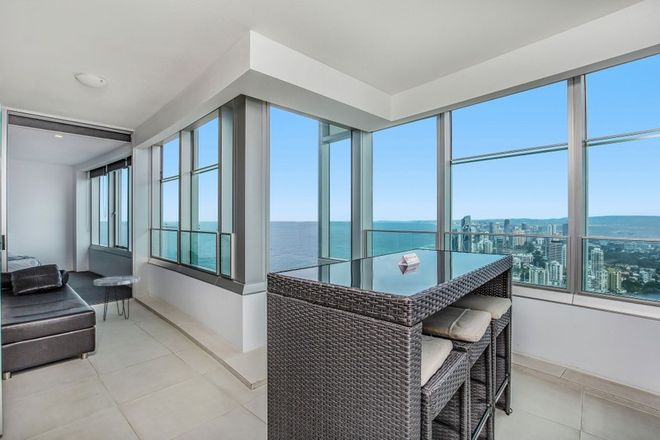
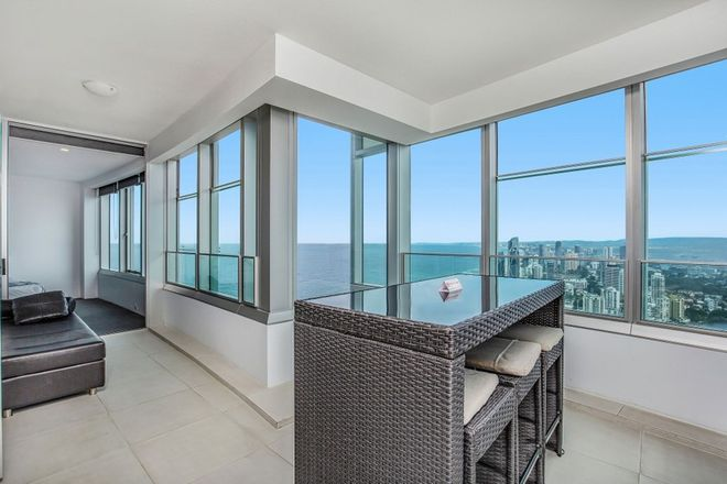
- side table (116, 298)
